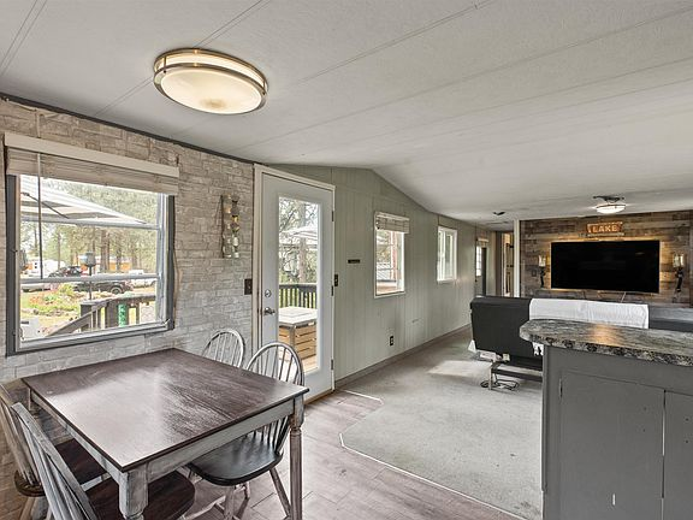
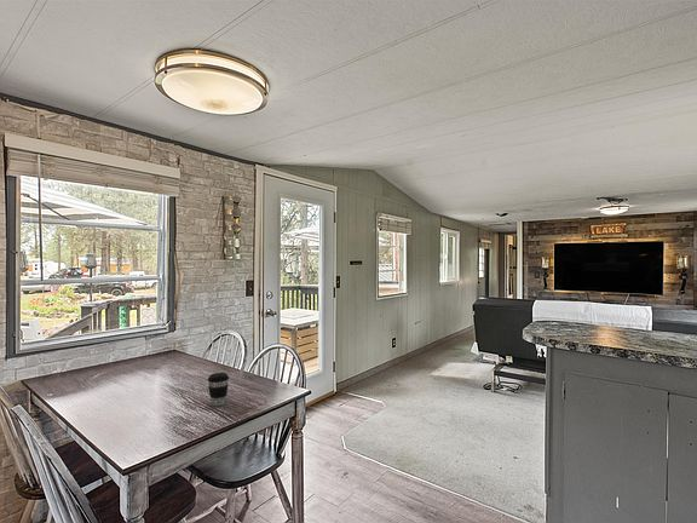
+ coffee cup (218, 389)
